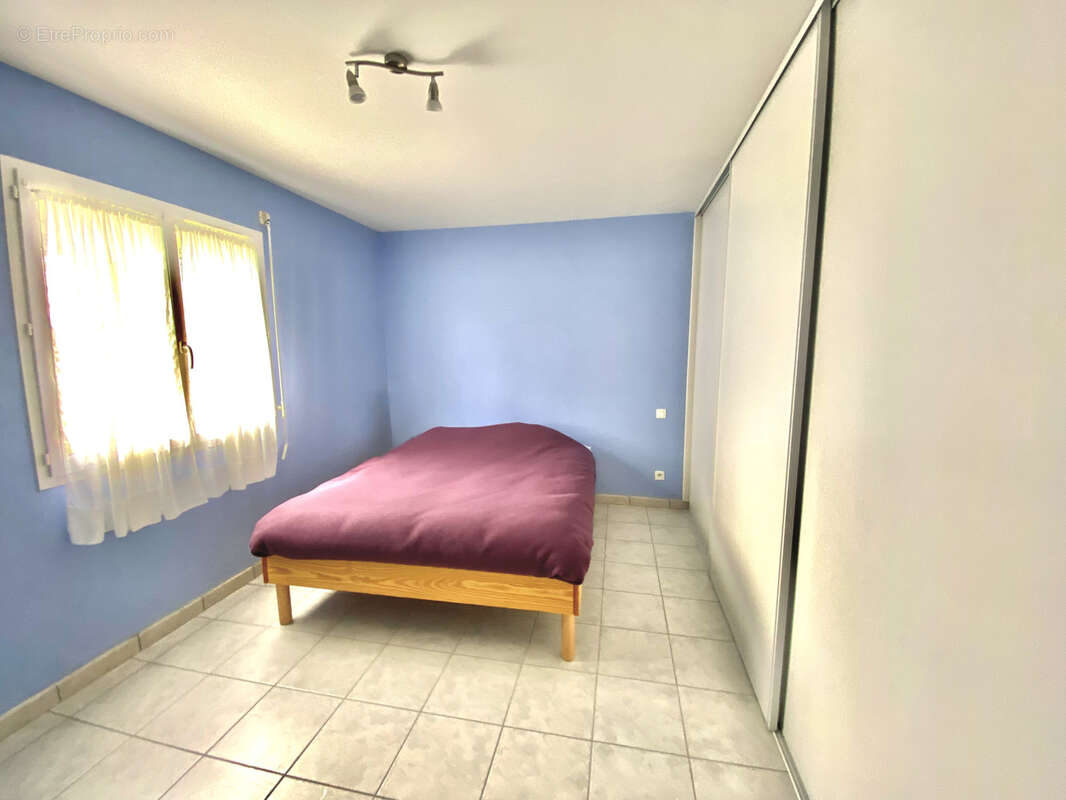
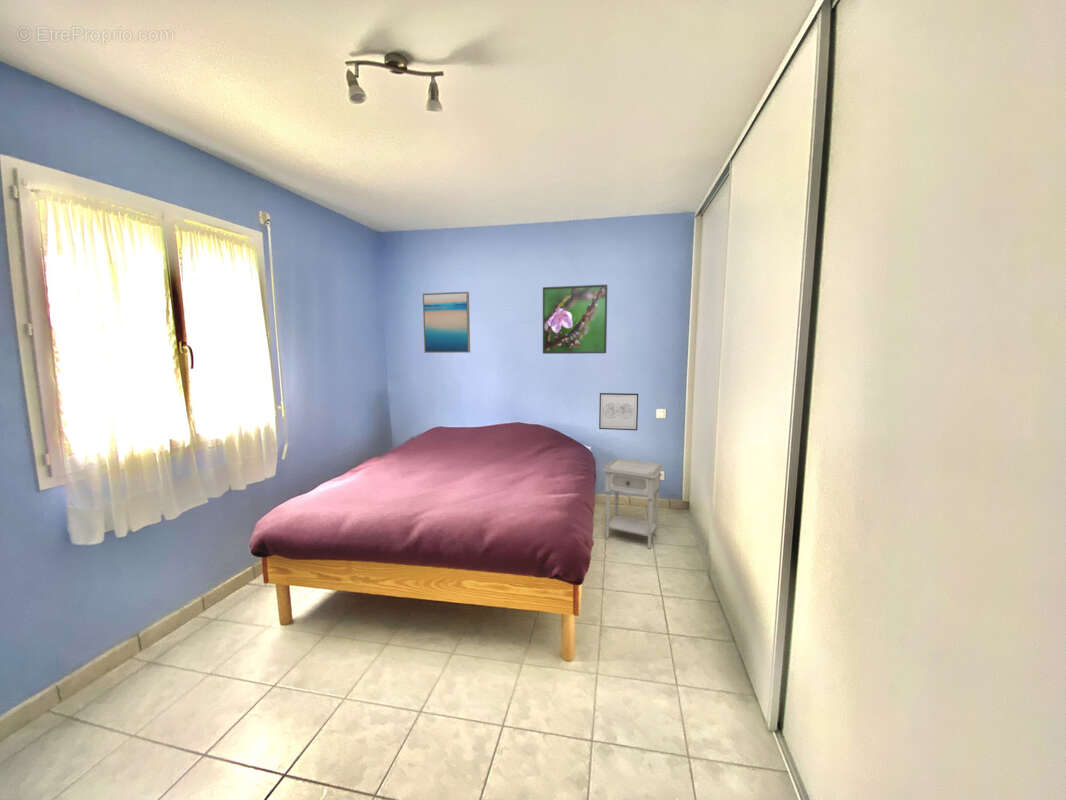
+ nightstand (632, 494)
+ wall art (446, 323)
+ wall art (618, 411)
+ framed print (574, 320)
